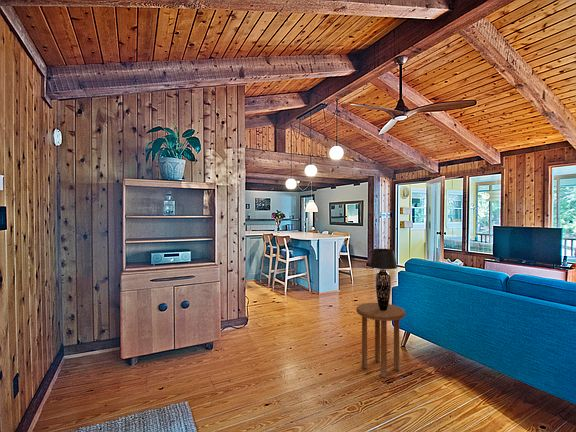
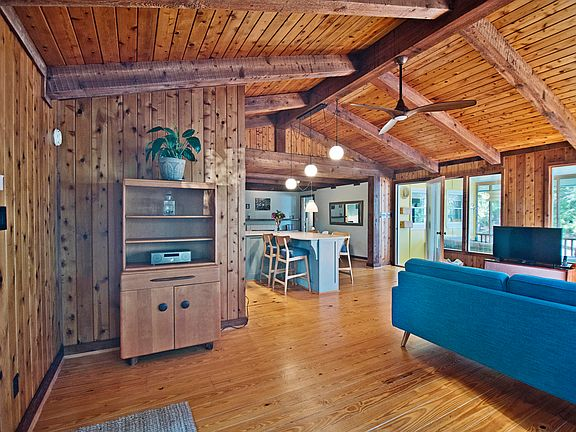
- side table (379, 338)
- table lamp (383, 279)
